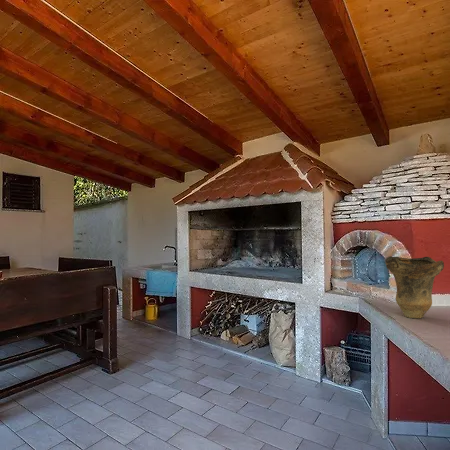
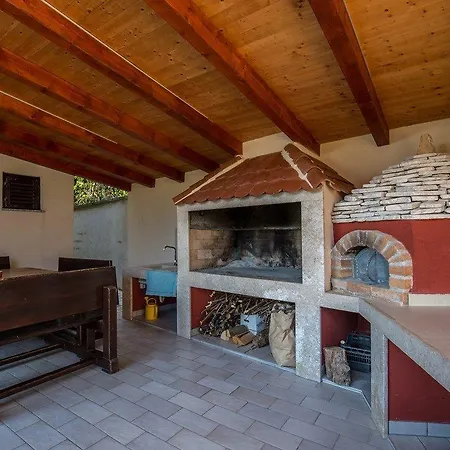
- clay pot (412, 286)
